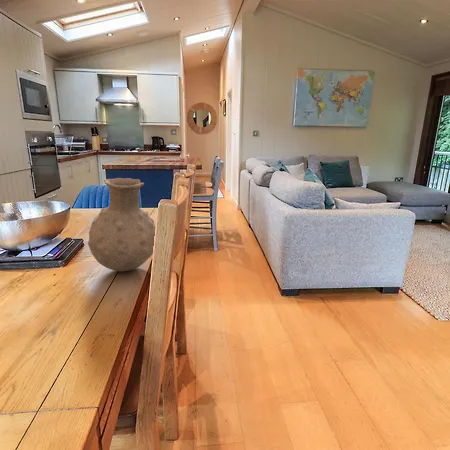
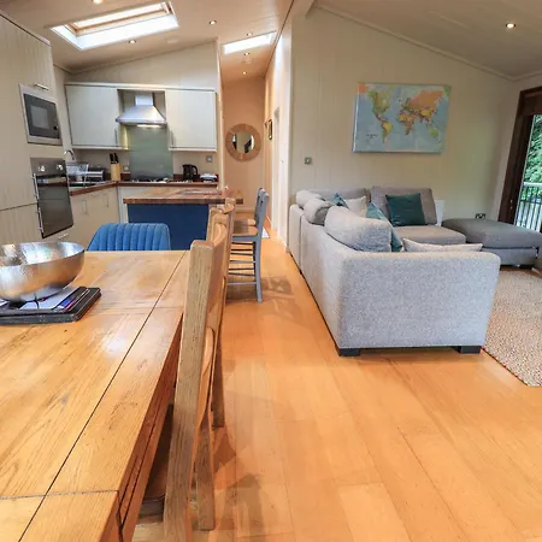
- vase (123, 225)
